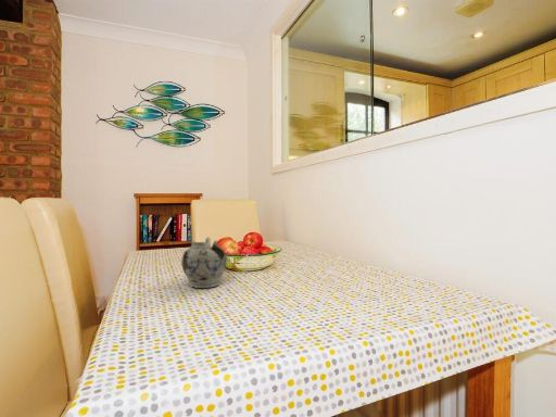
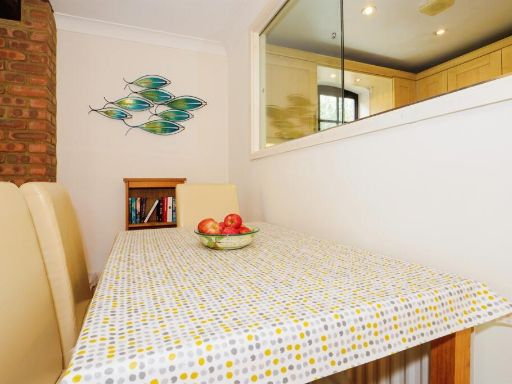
- teapot (204, 261)
